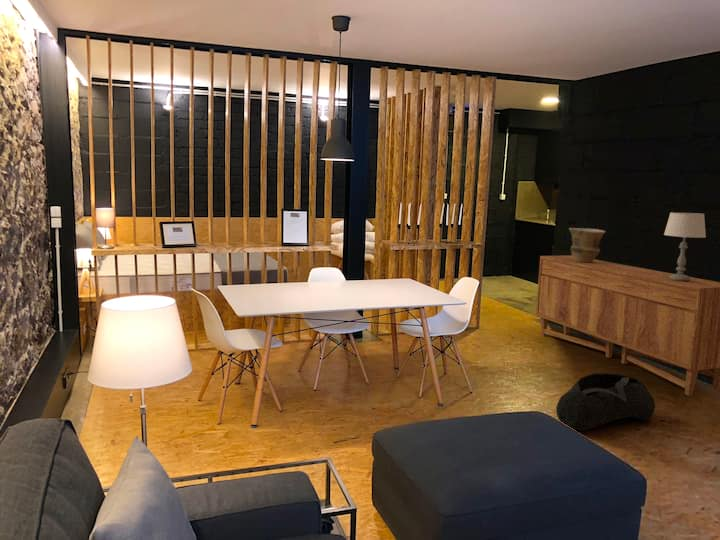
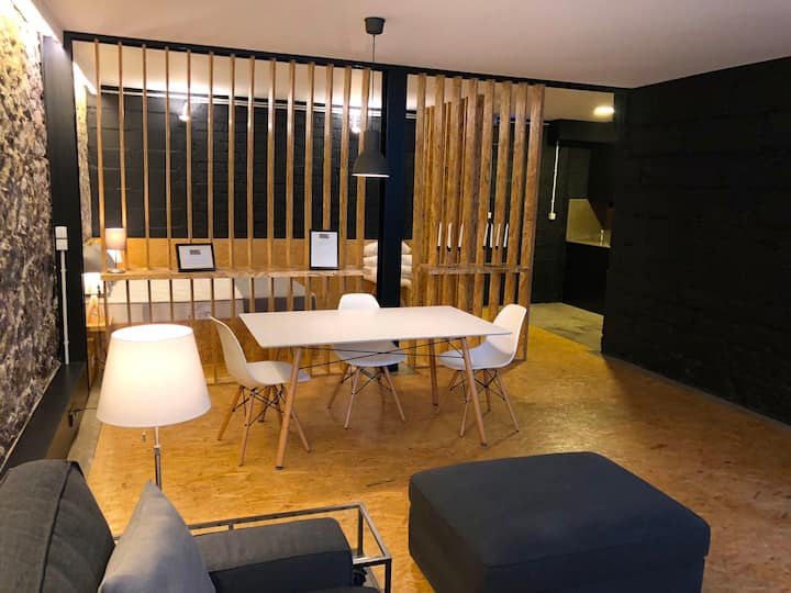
- sideboard (620, 315)
- vase (585, 245)
- table lamp (683, 246)
- bag (607, 401)
